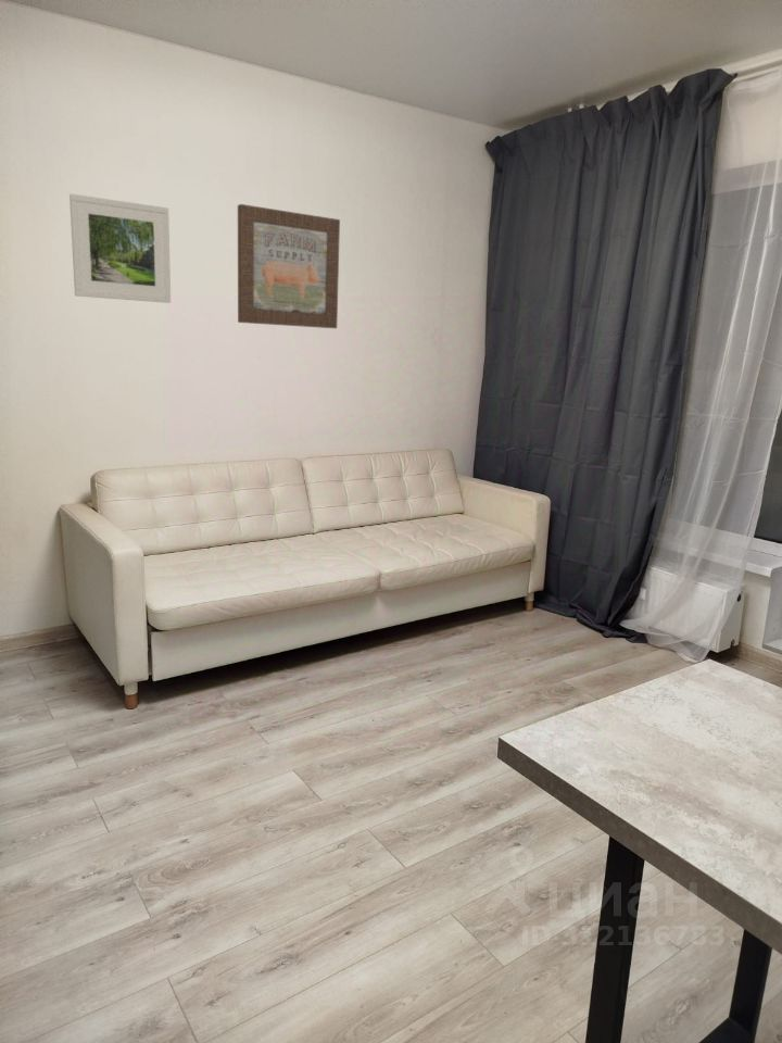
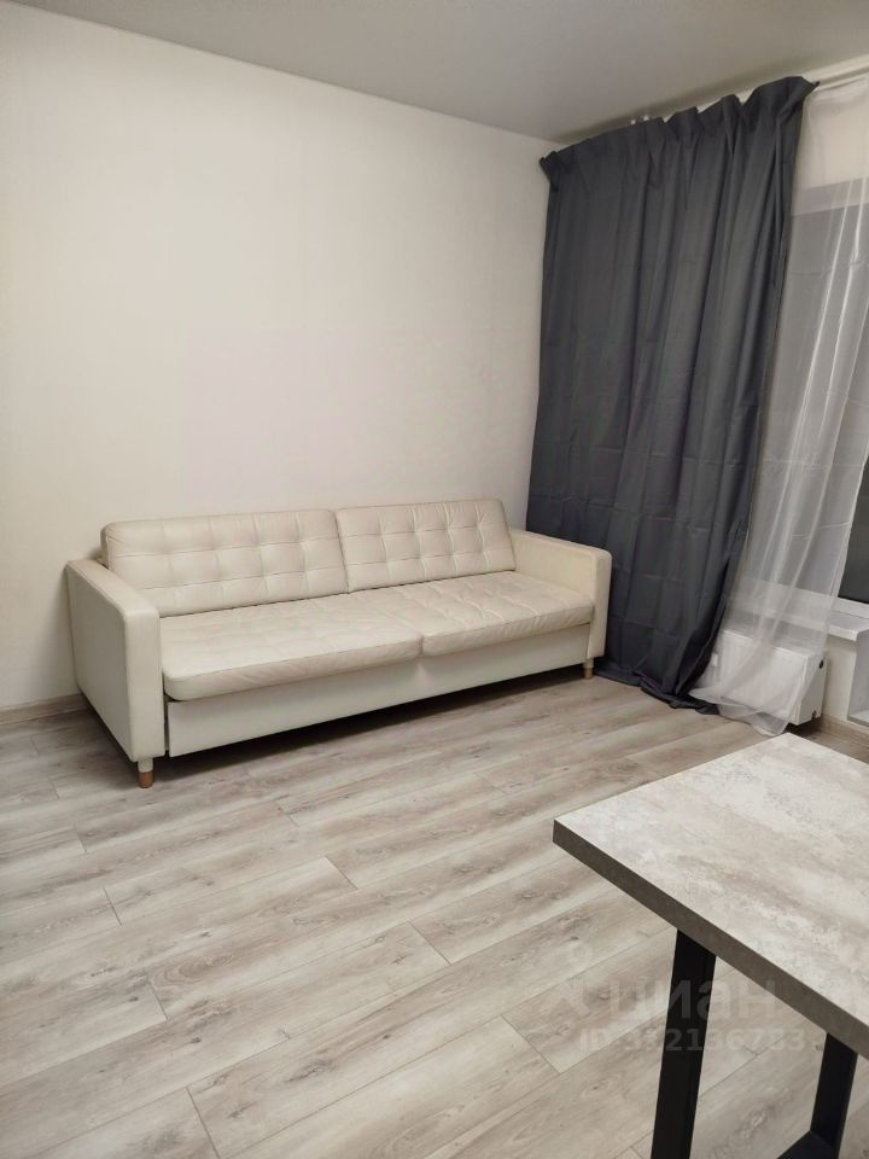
- wall art (289, 269)
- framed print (122, 251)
